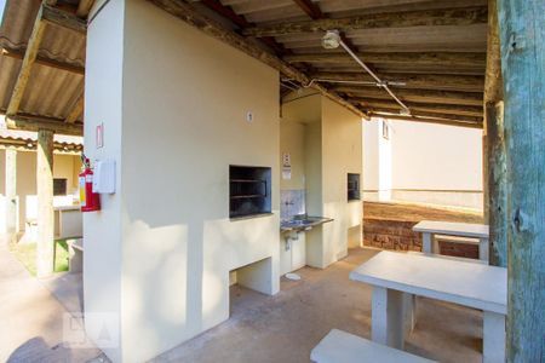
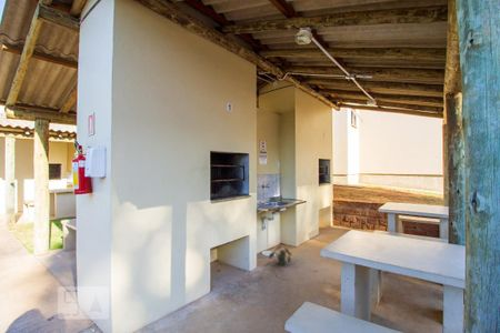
+ potted plant (281, 254)
